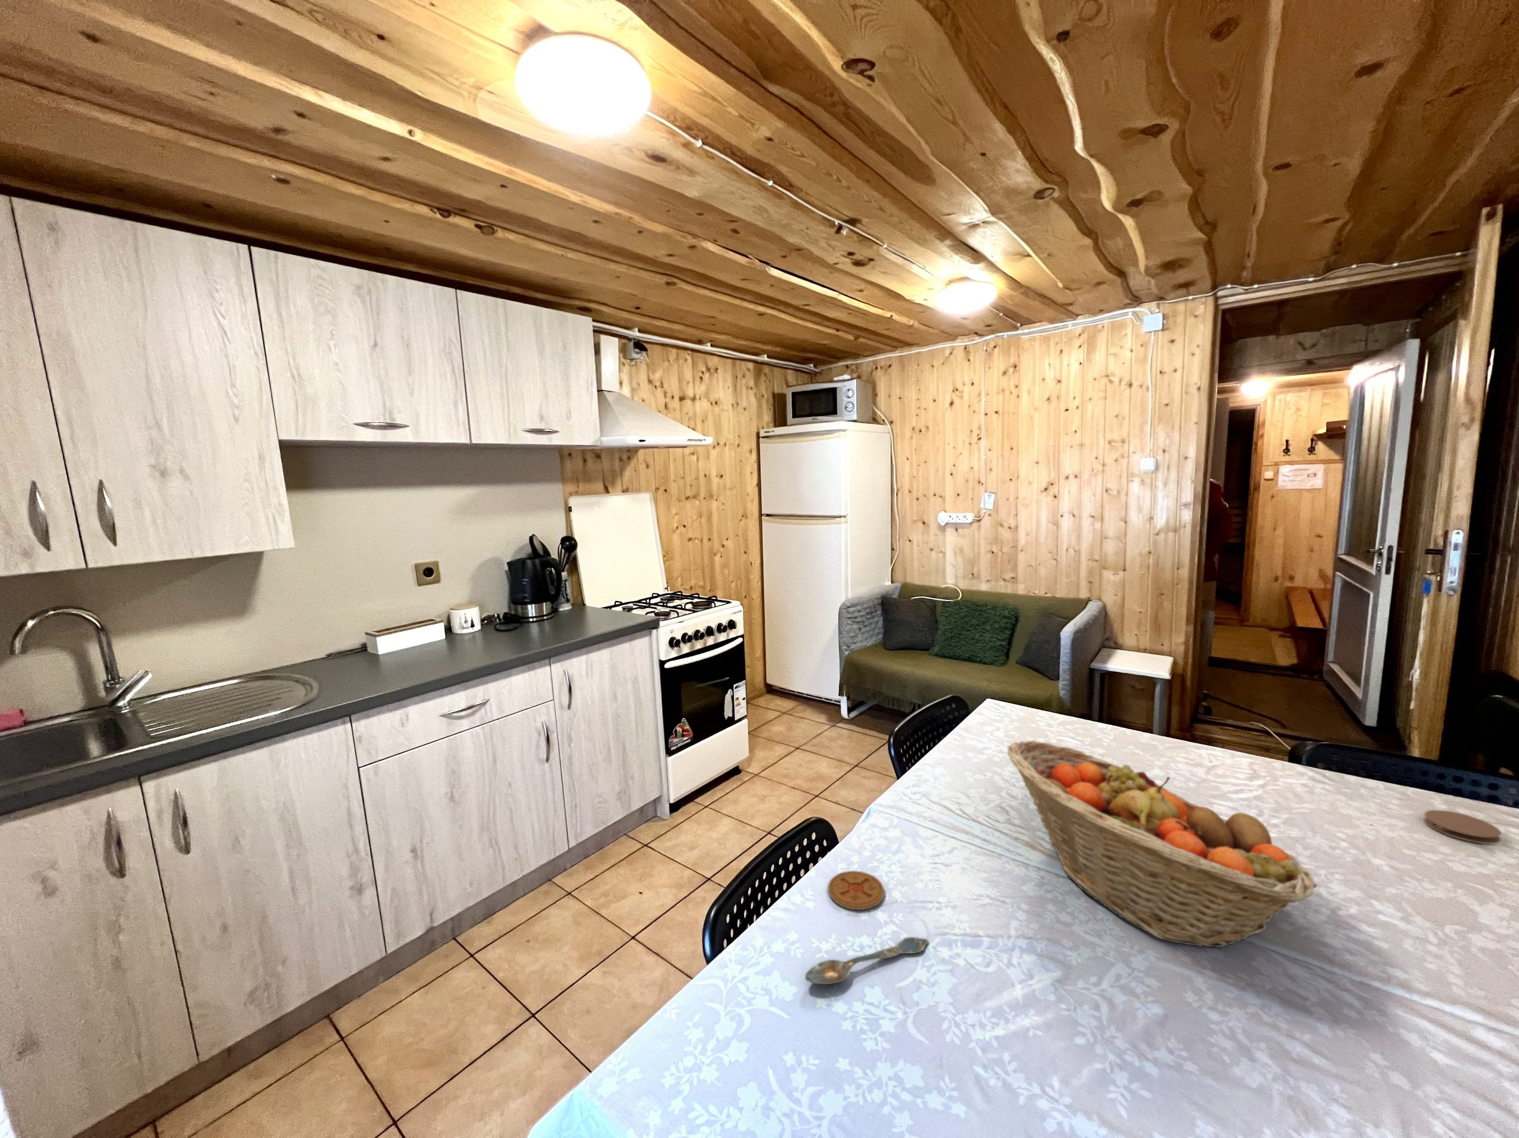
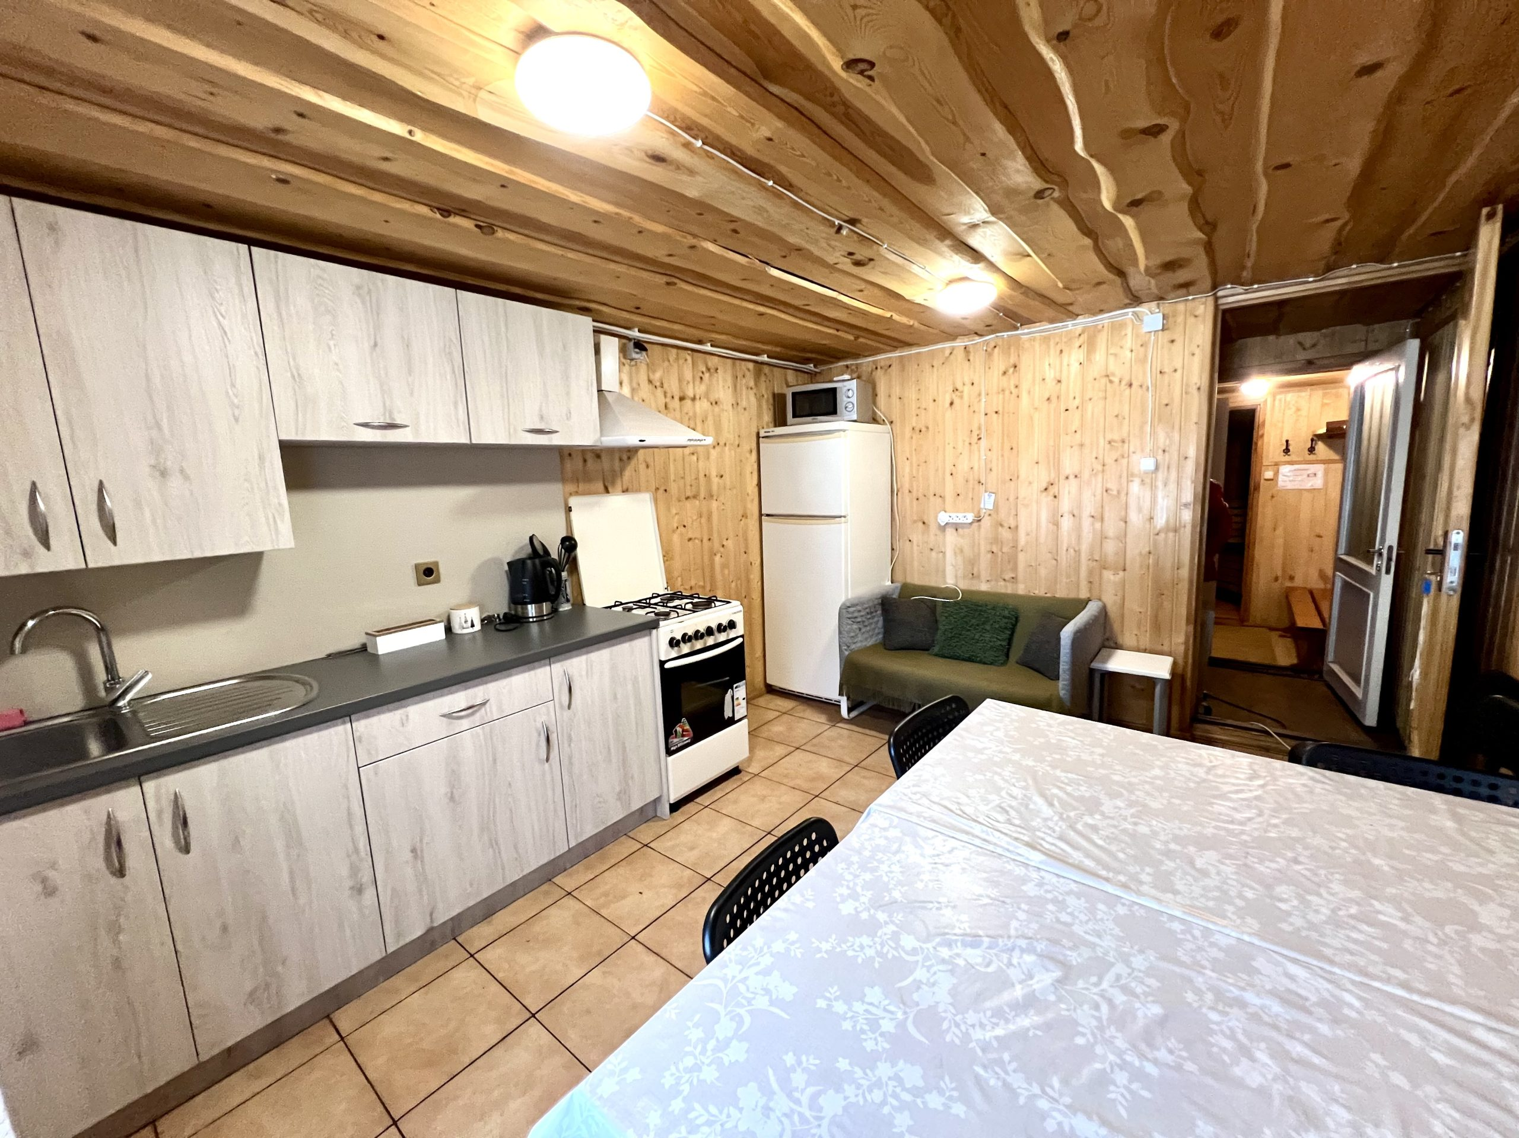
- coaster (855, 889)
- fruit basket (1137, 824)
- coaster (1460, 826)
- spoon (870, 959)
